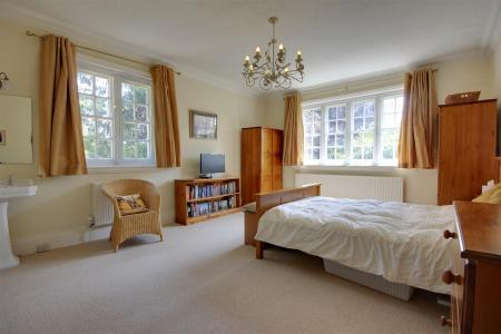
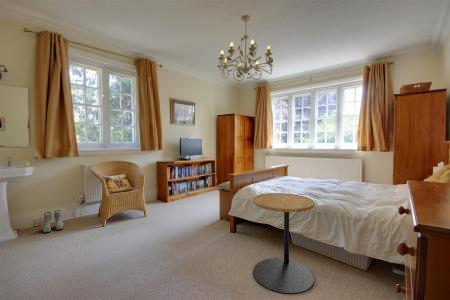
+ side table (284, 237)
+ boots (54, 219)
